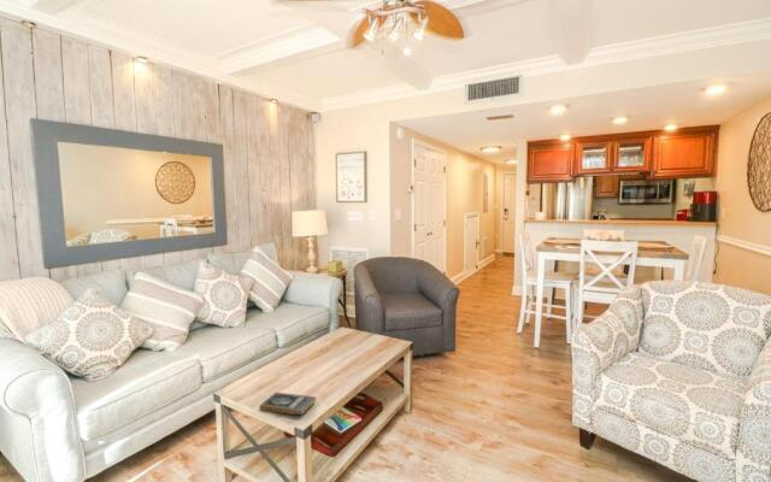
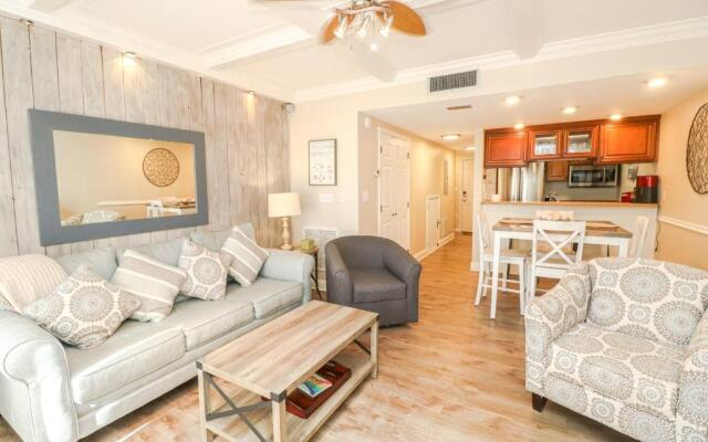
- book (288, 402)
